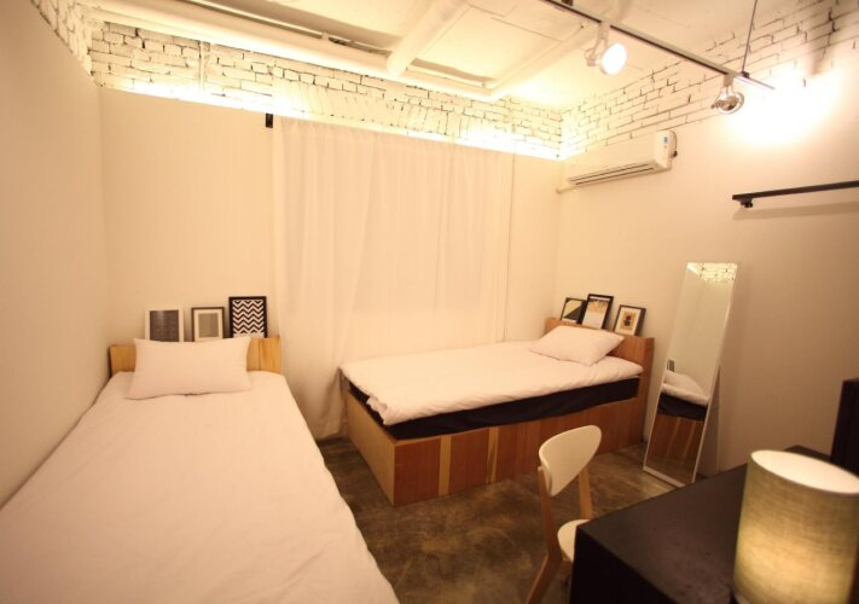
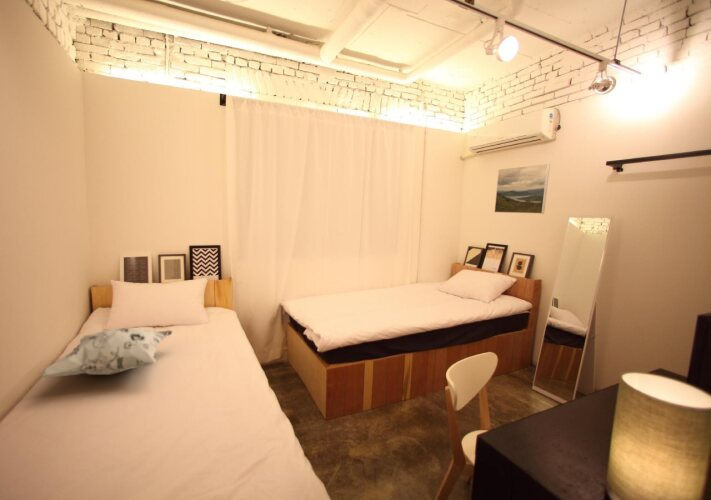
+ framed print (519, 190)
+ decorative pillow (116, 349)
